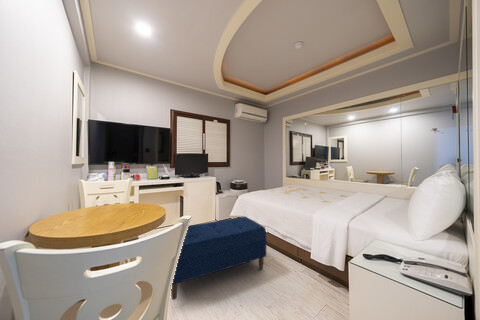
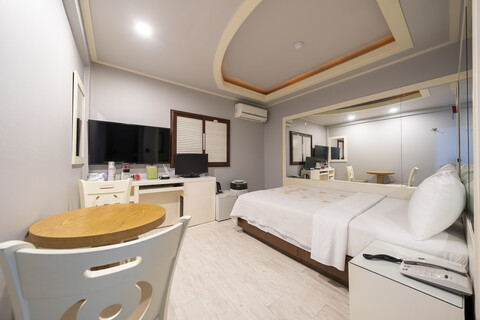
- bench (216, 249)
